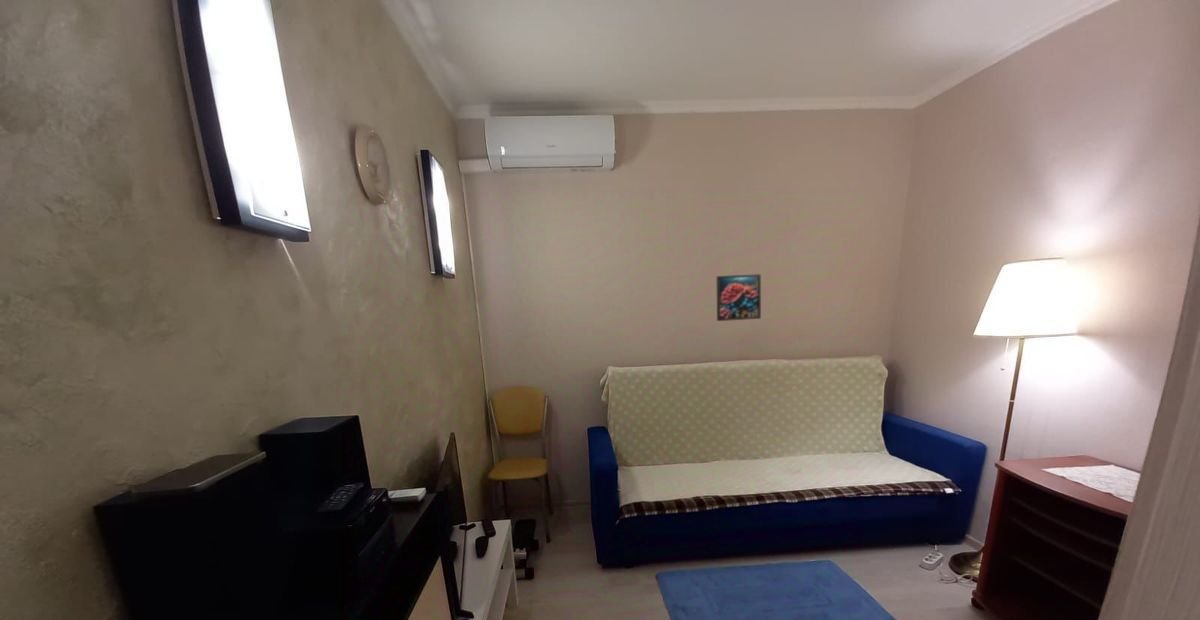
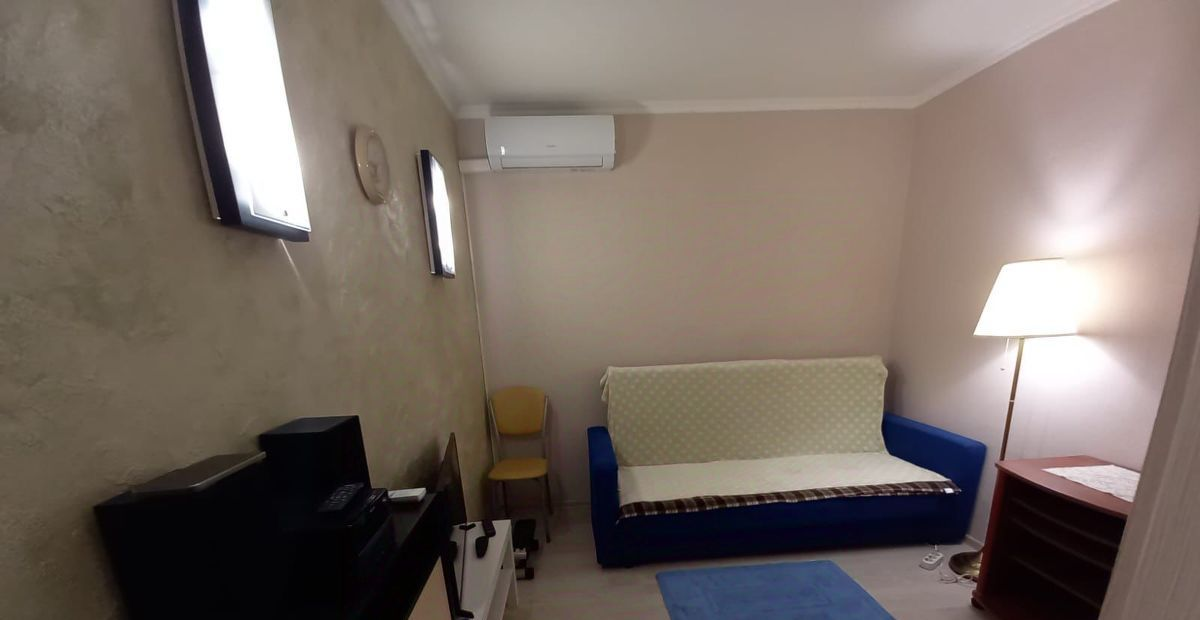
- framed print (738, 297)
